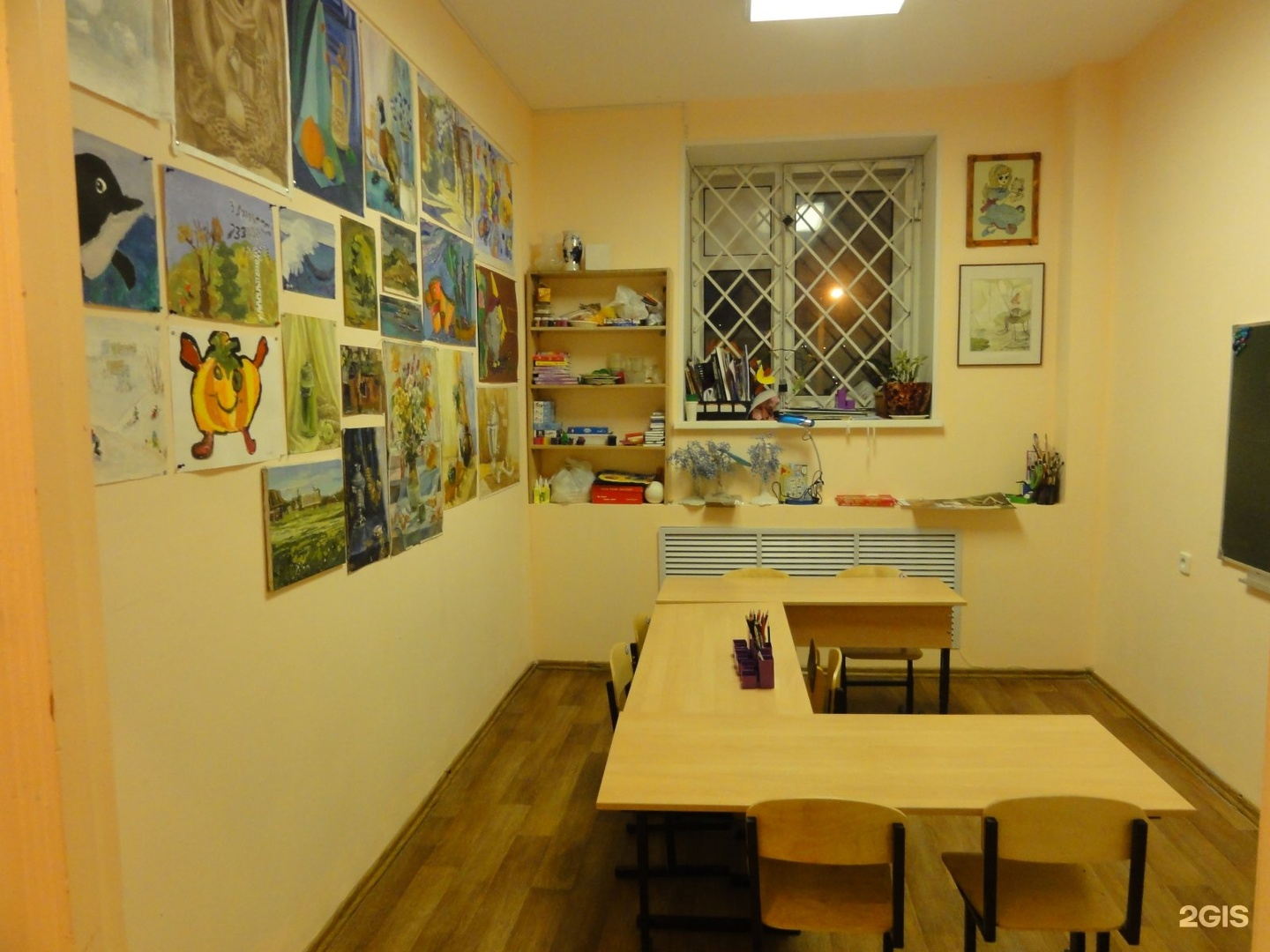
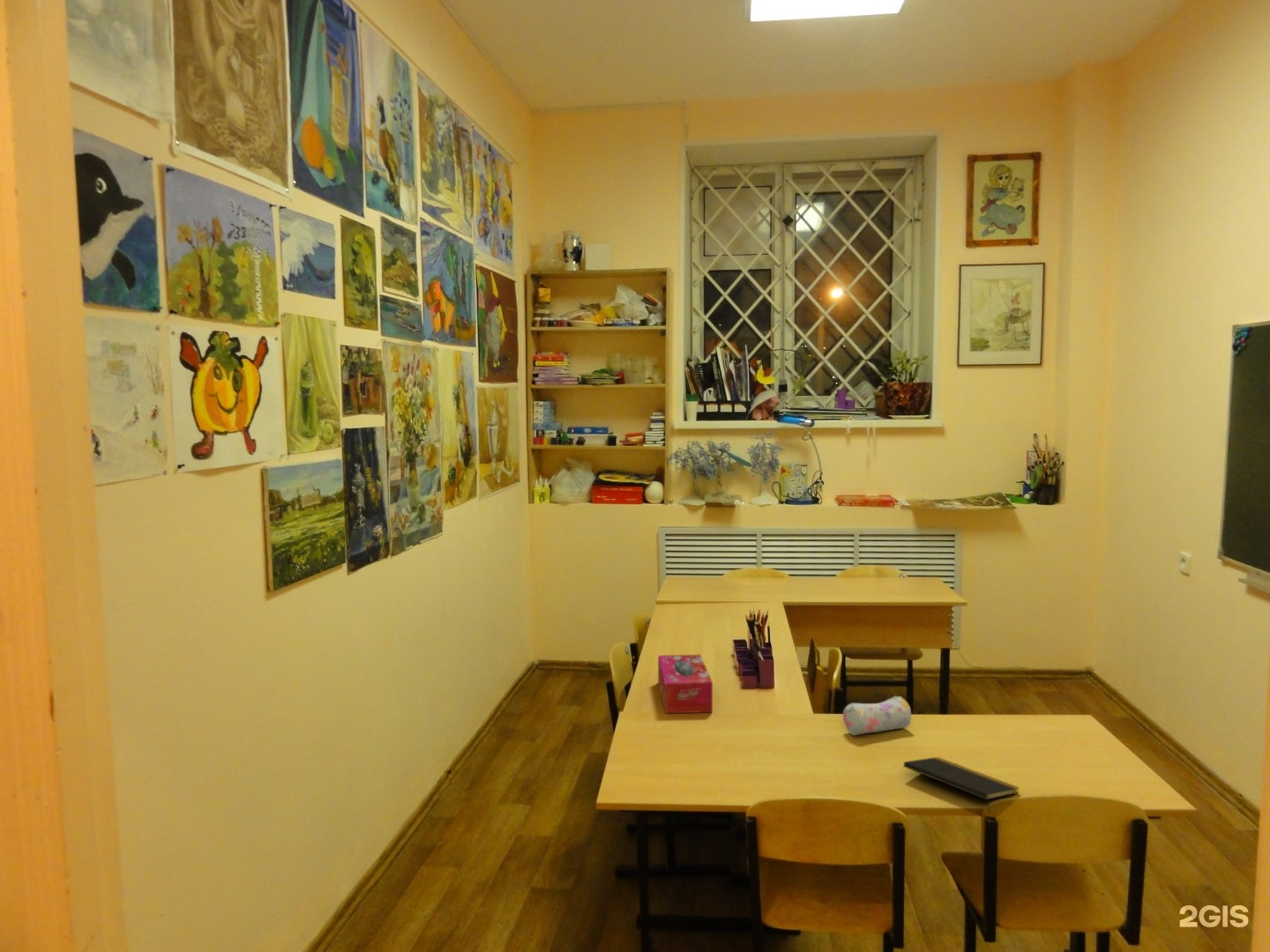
+ pencil case (877, 715)
+ tissue box (684, 682)
+ notepad (960, 777)
